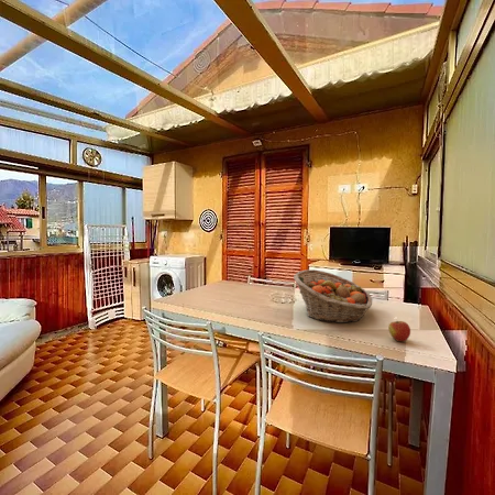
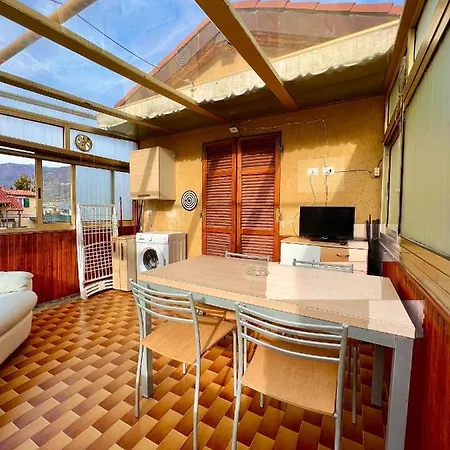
- apple (398, 330)
- fruit basket (332, 293)
